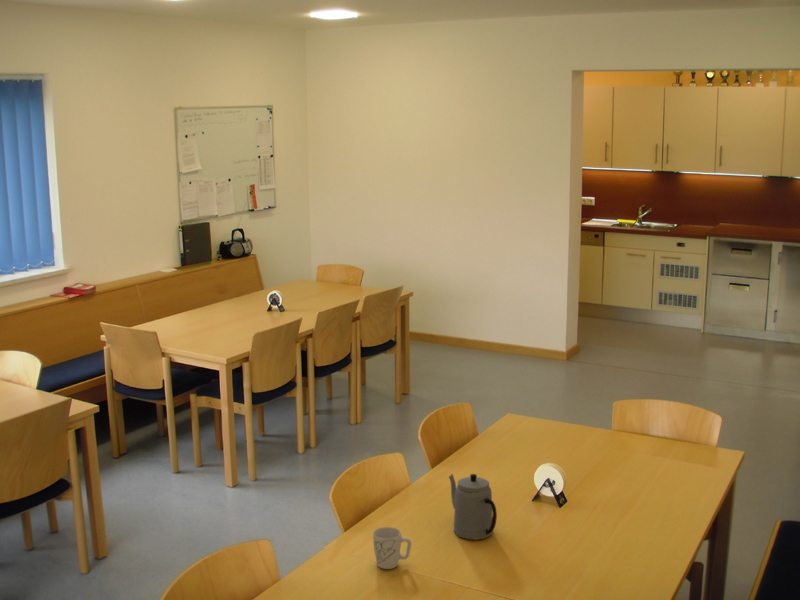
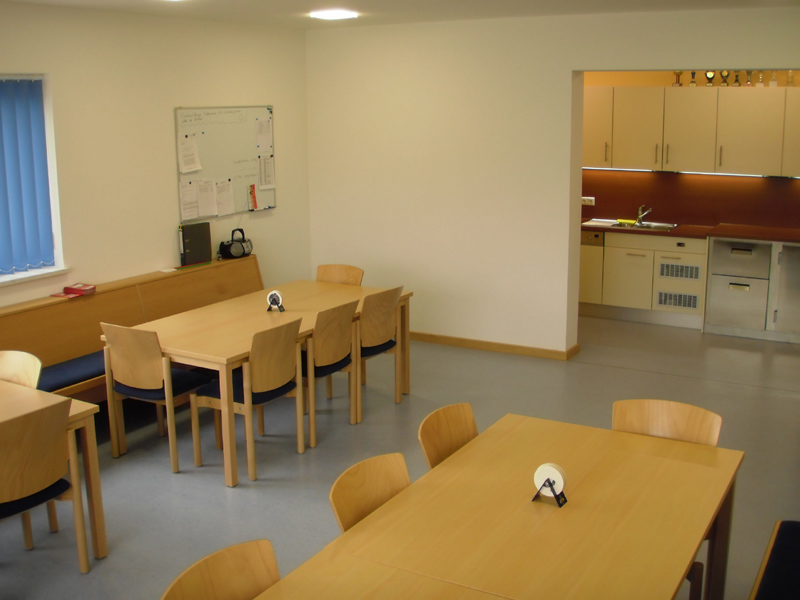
- teapot (471, 501)
- mug (392, 548)
